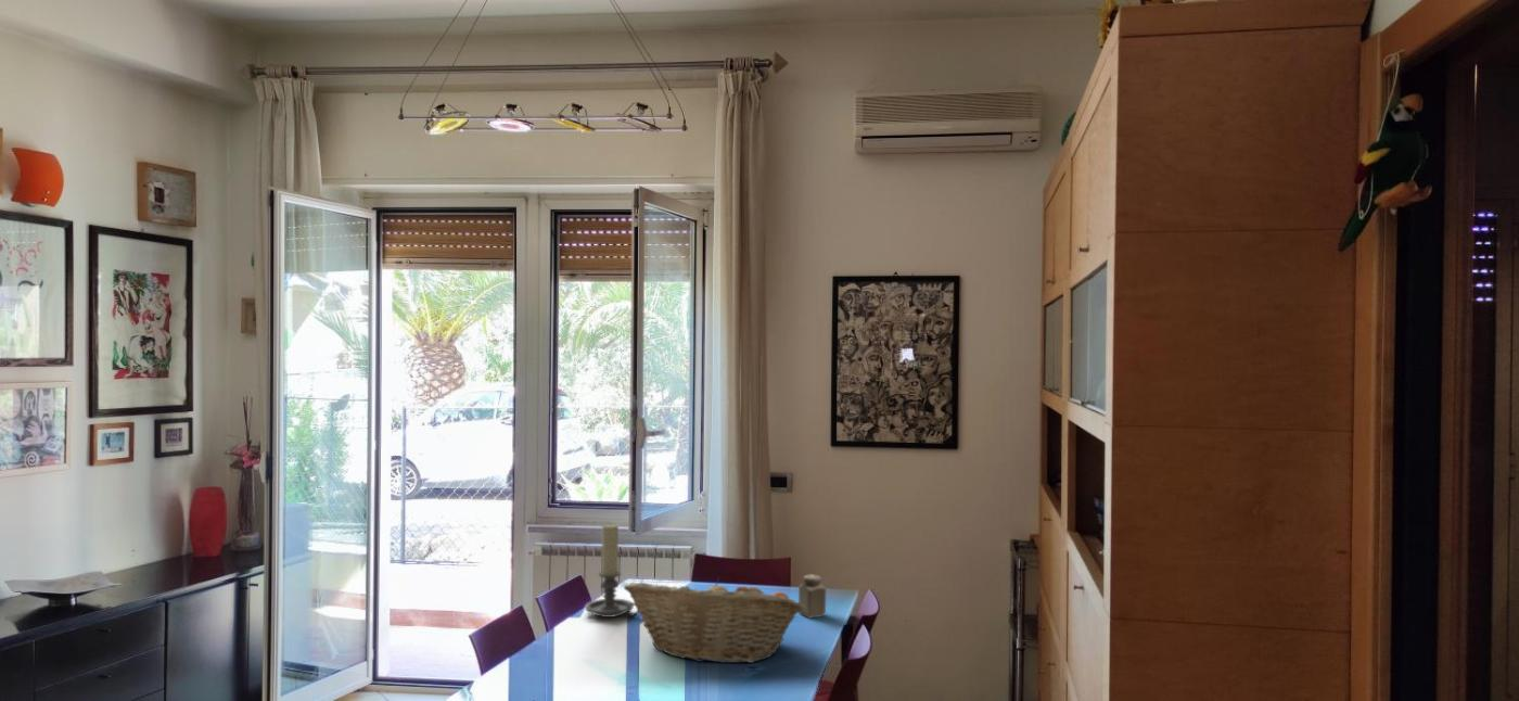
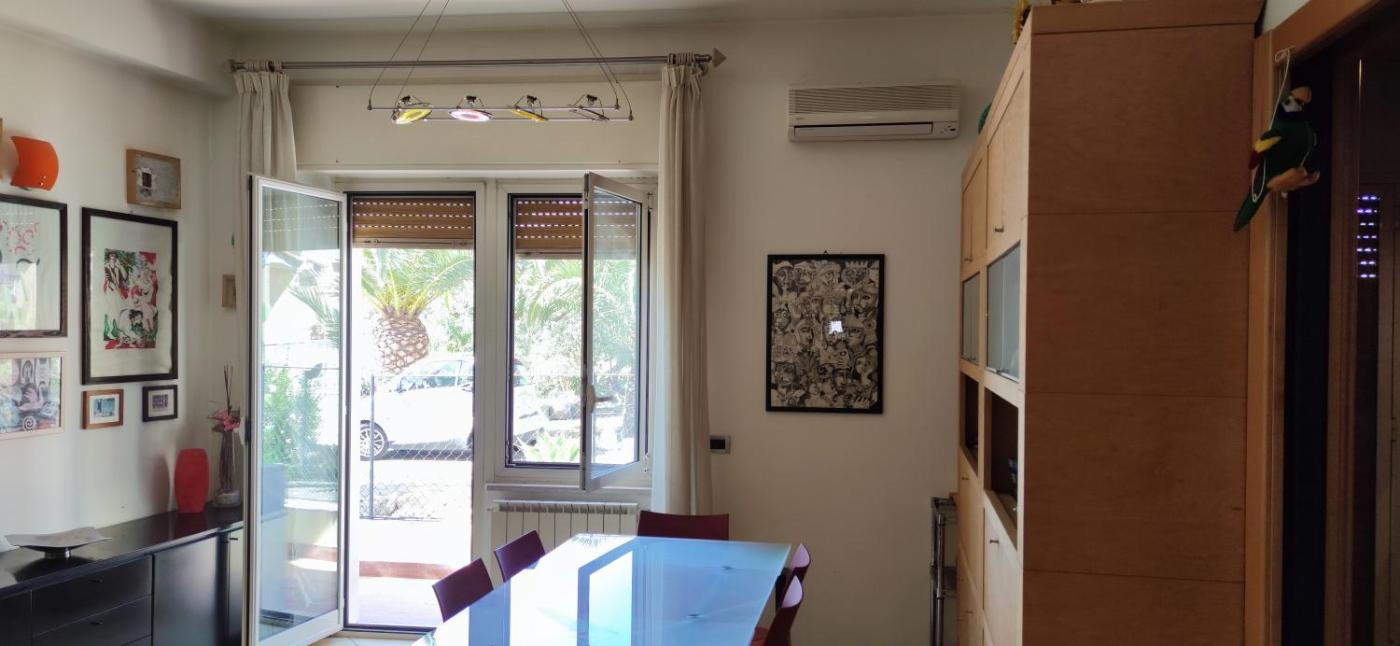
- salt shaker (812, 595)
- fruit basket (712, 610)
- candle holder (613, 569)
